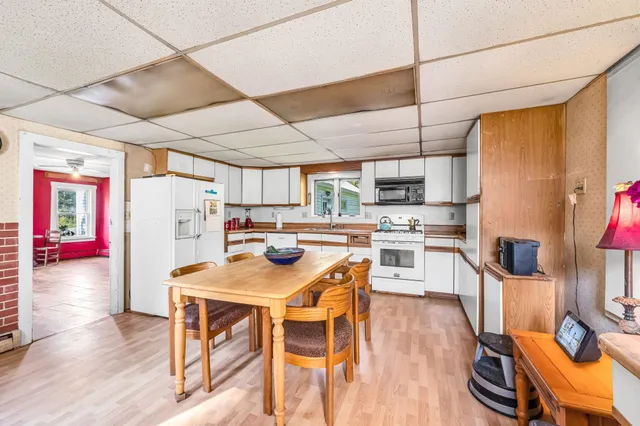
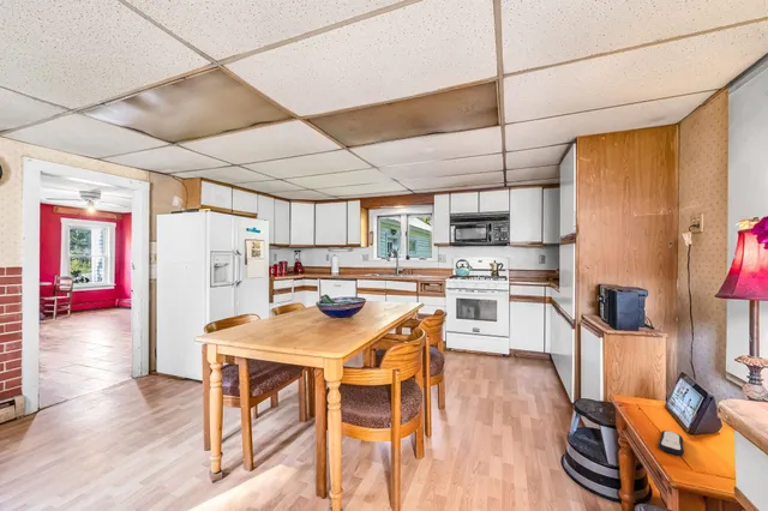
+ remote control (671, 441)
